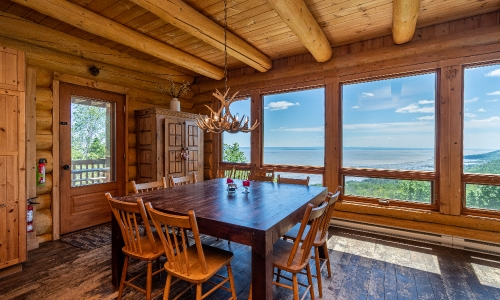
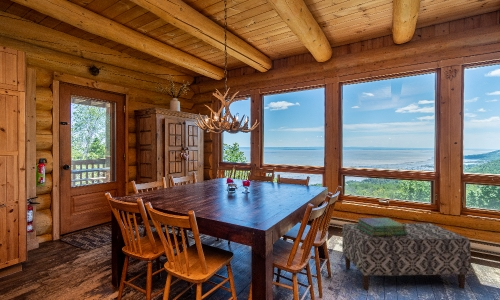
+ bench (400, 253)
+ stack of books (380, 226)
